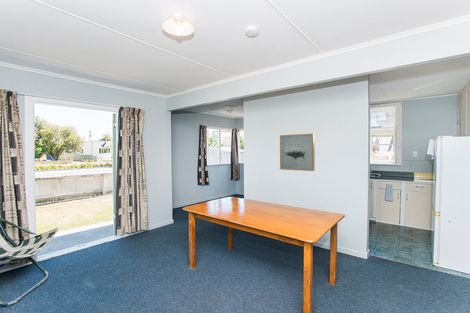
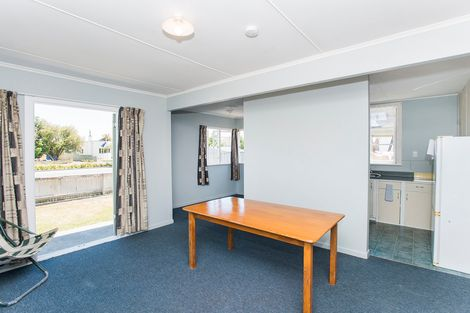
- wall art (296, 152)
